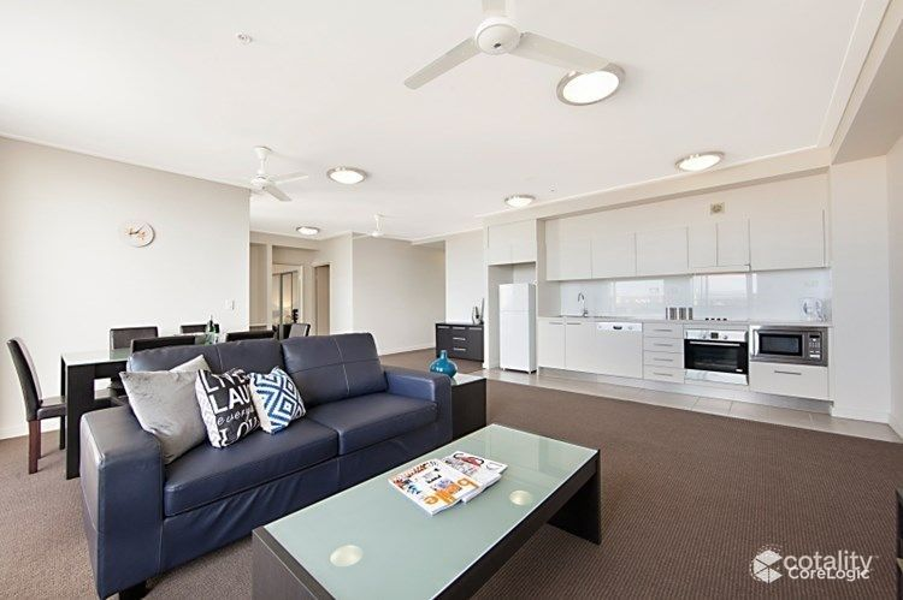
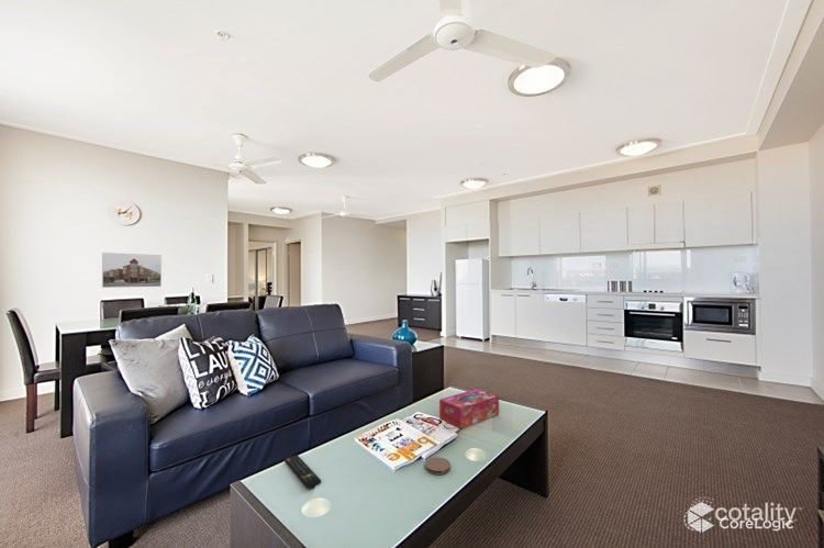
+ remote control (301, 470)
+ tissue box (469, 406)
+ coaster (437, 465)
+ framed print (133, 270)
